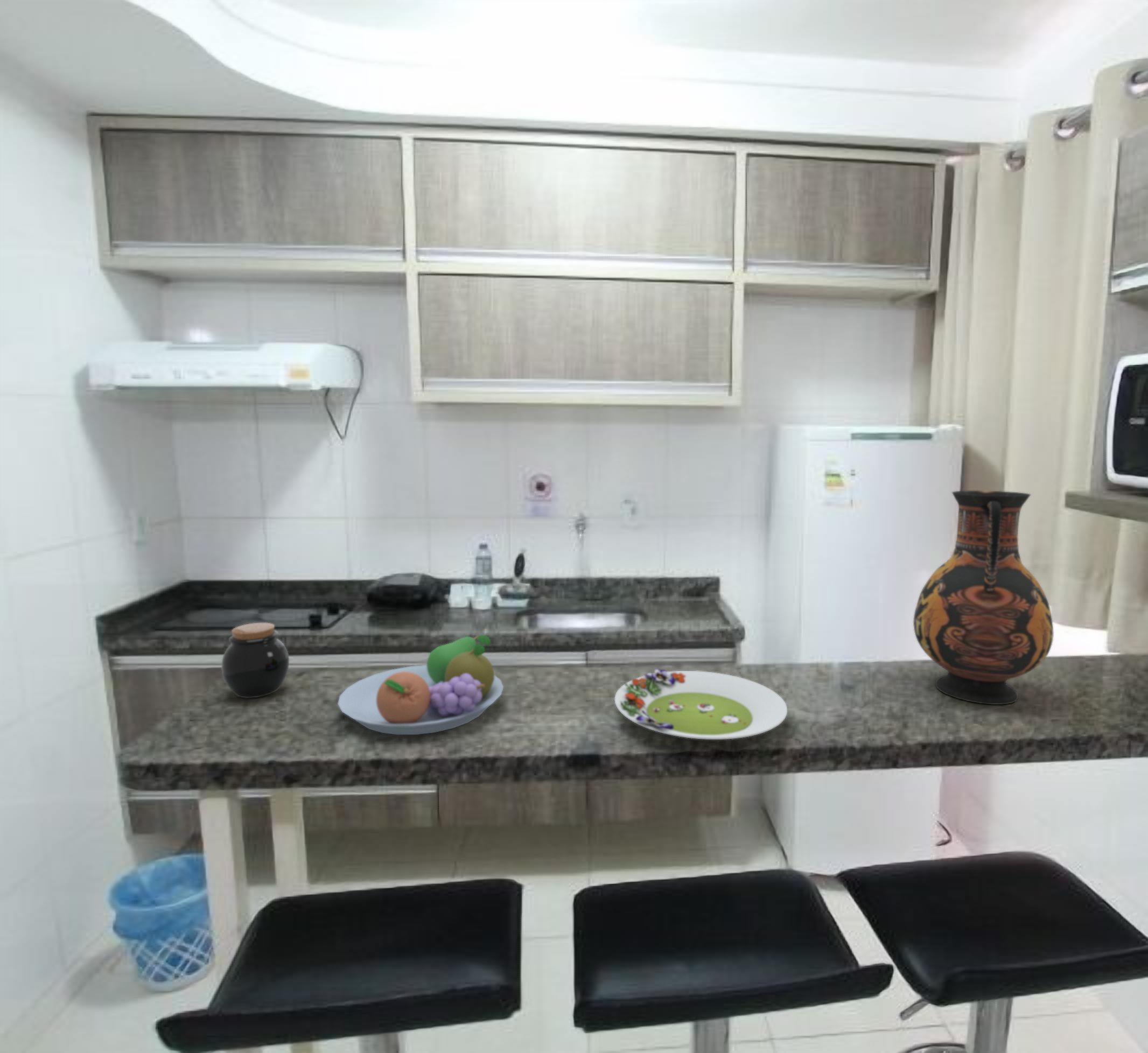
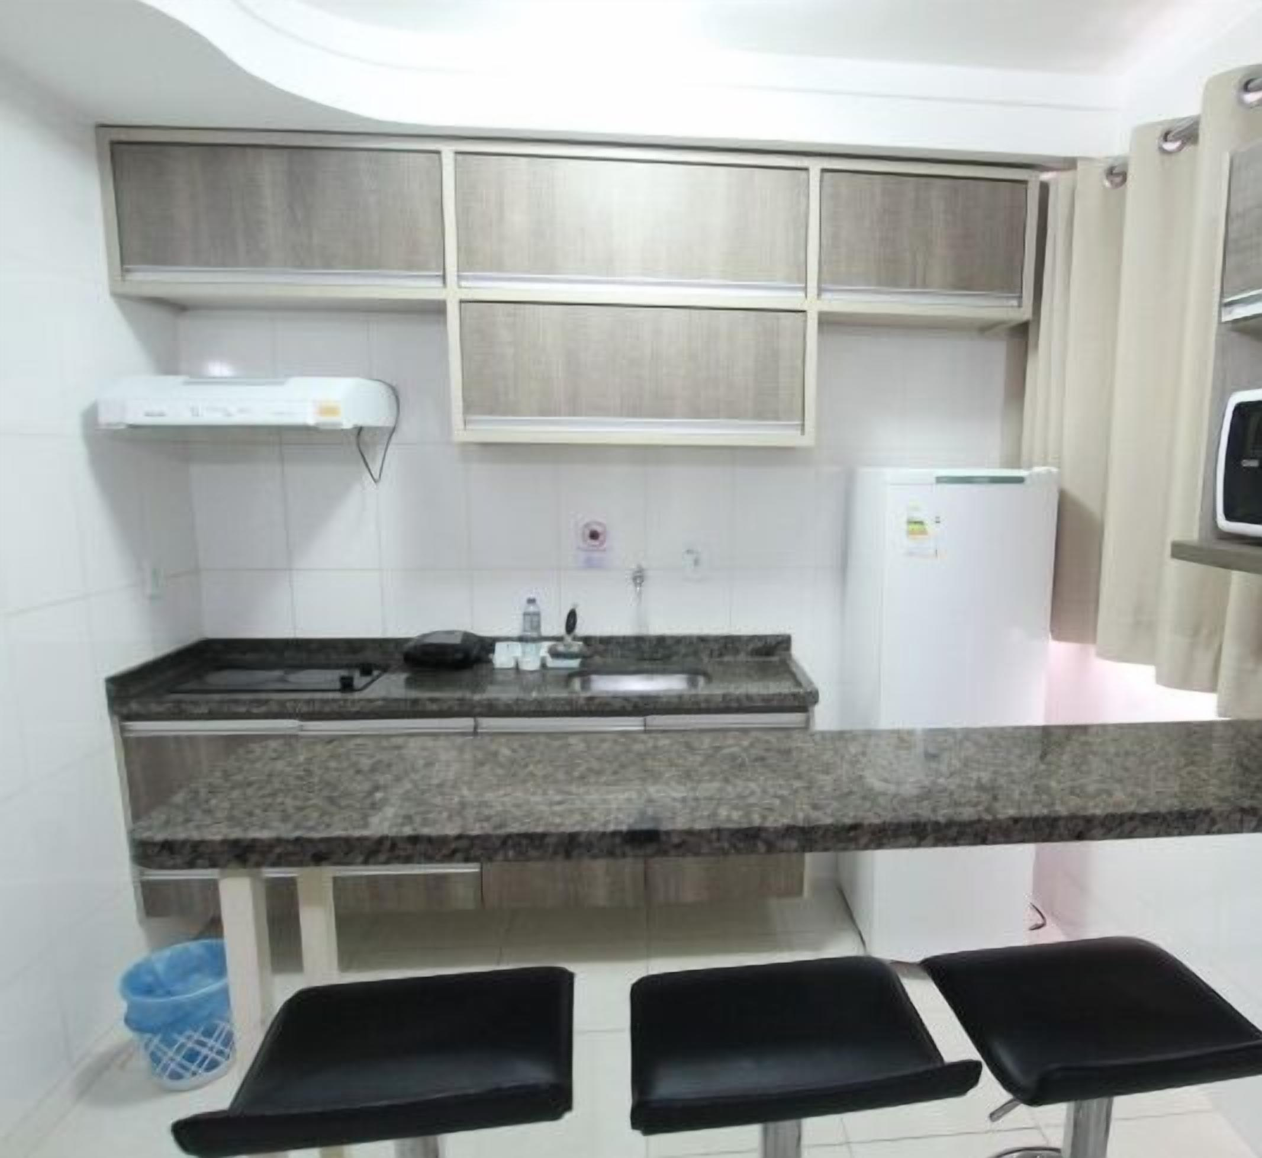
- vase (982, 593)
- jar (255, 659)
- fruit bowl (429, 675)
- salad plate (698, 705)
